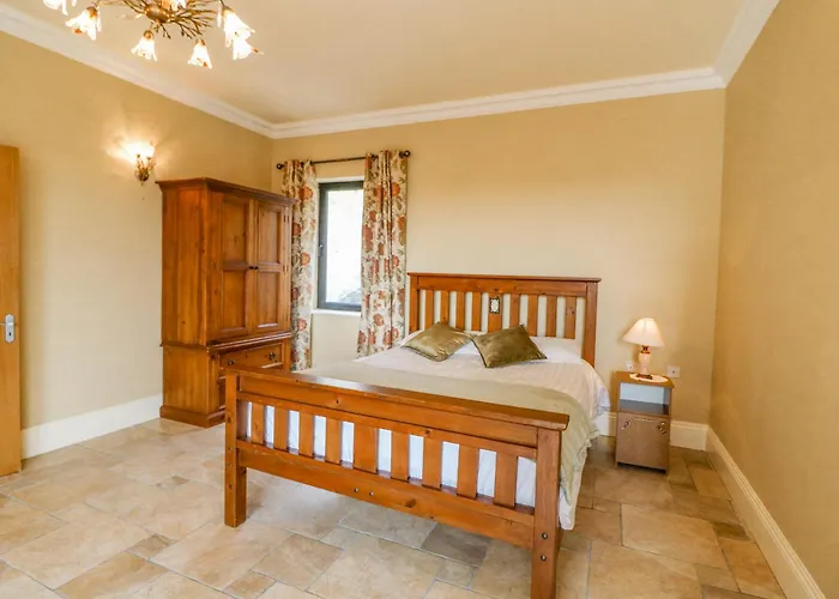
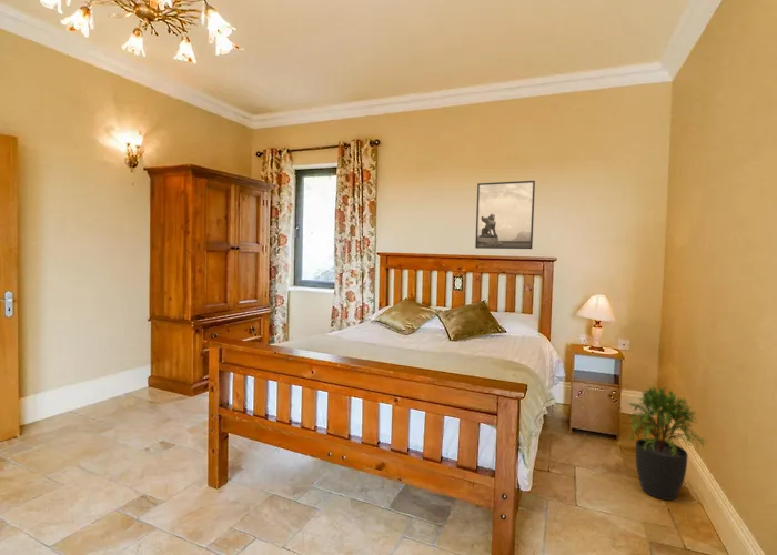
+ potted plant (663, 437)
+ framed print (504, 215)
